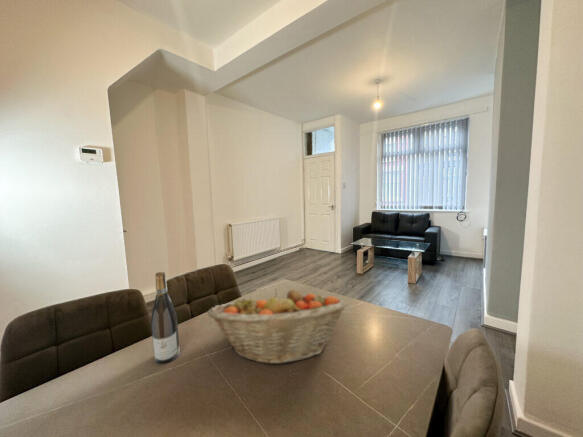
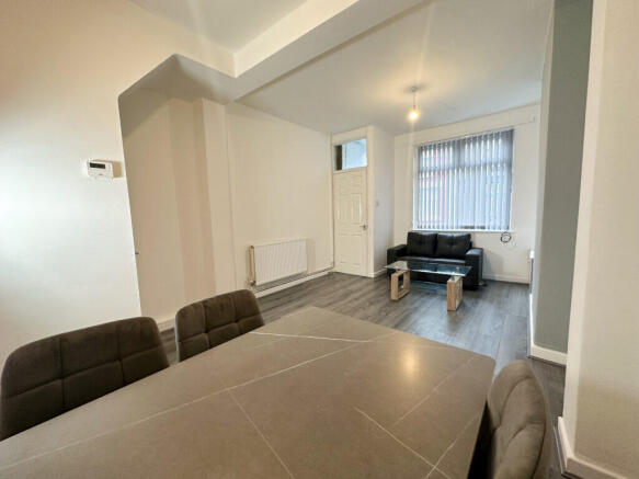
- wine bottle (163, 315)
- fruit basket (278, 316)
